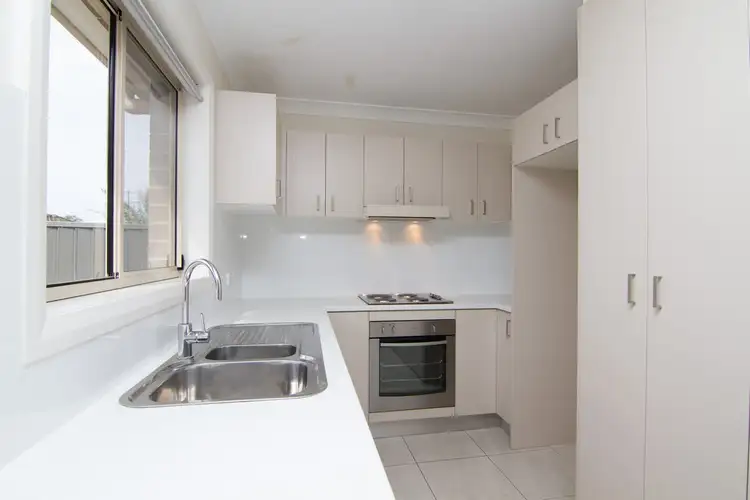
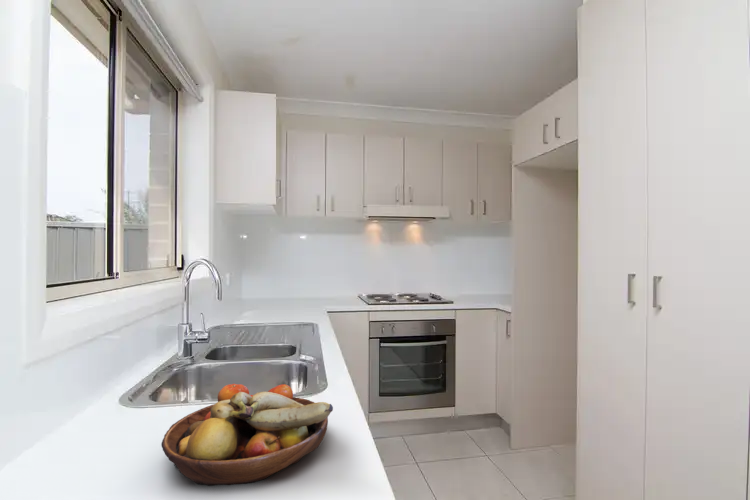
+ fruit bowl (252, 416)
